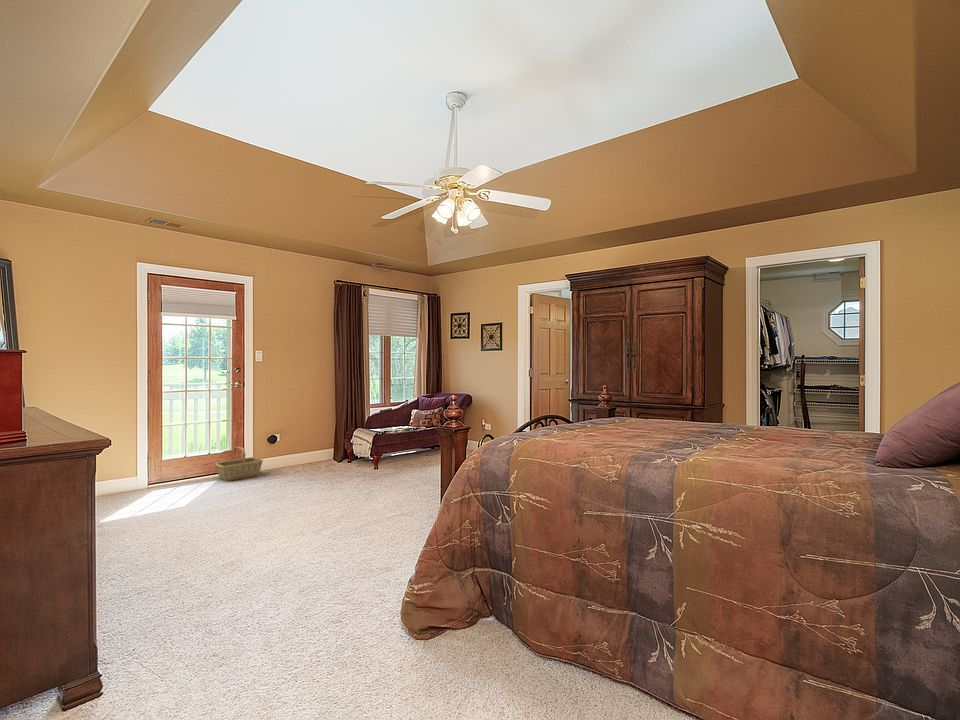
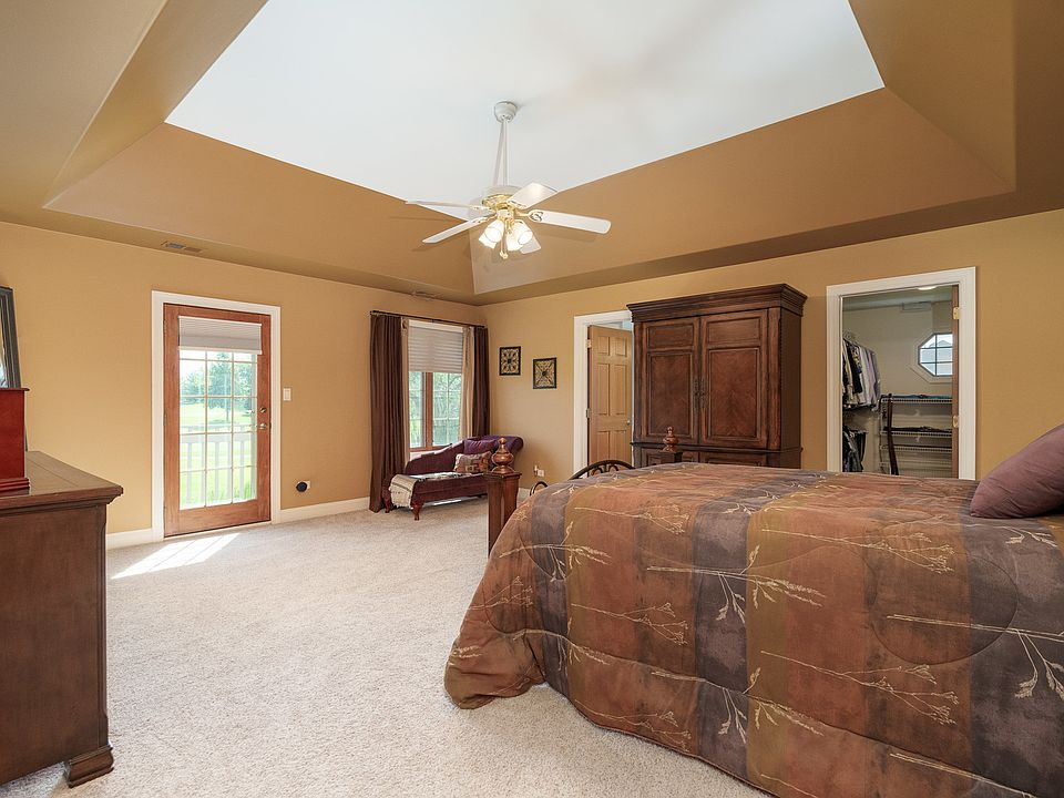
- basket (239, 462)
